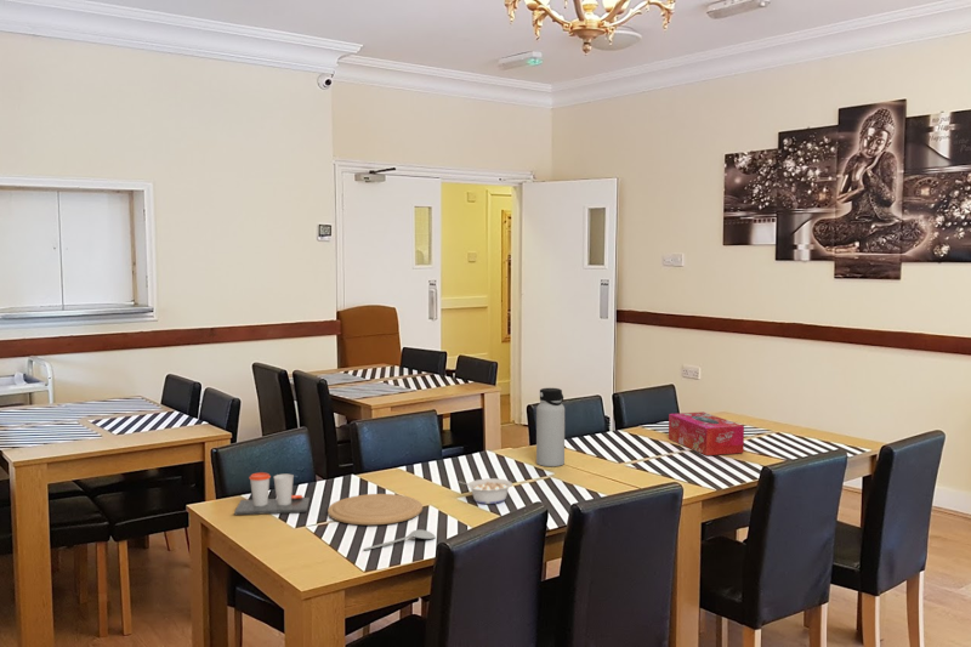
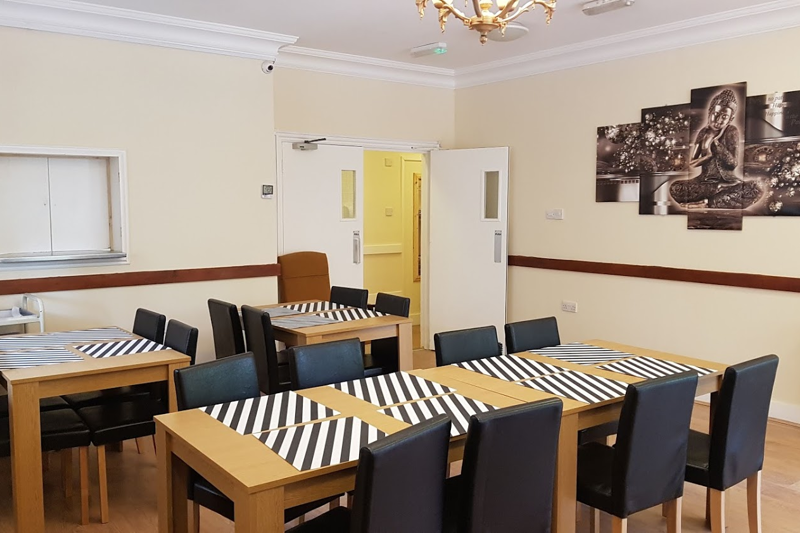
- spoon (399, 539)
- tissue box (704, 432)
- plate (375, 507)
- legume (488, 490)
- water bottle (550, 426)
- cup (276, 489)
